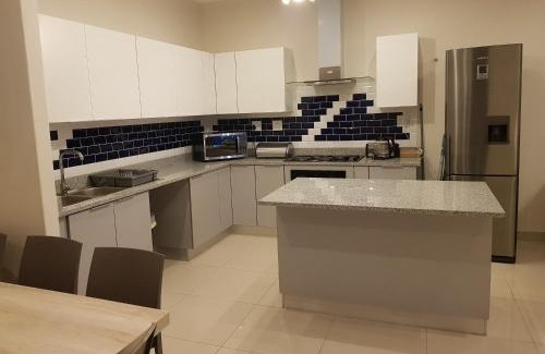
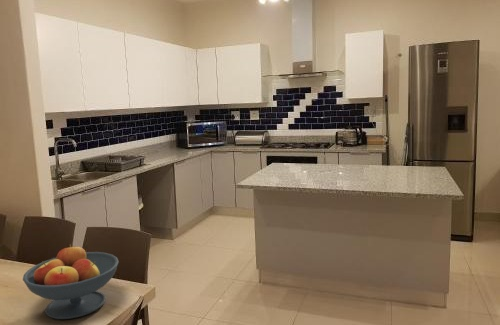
+ fruit bowl (73, 279)
